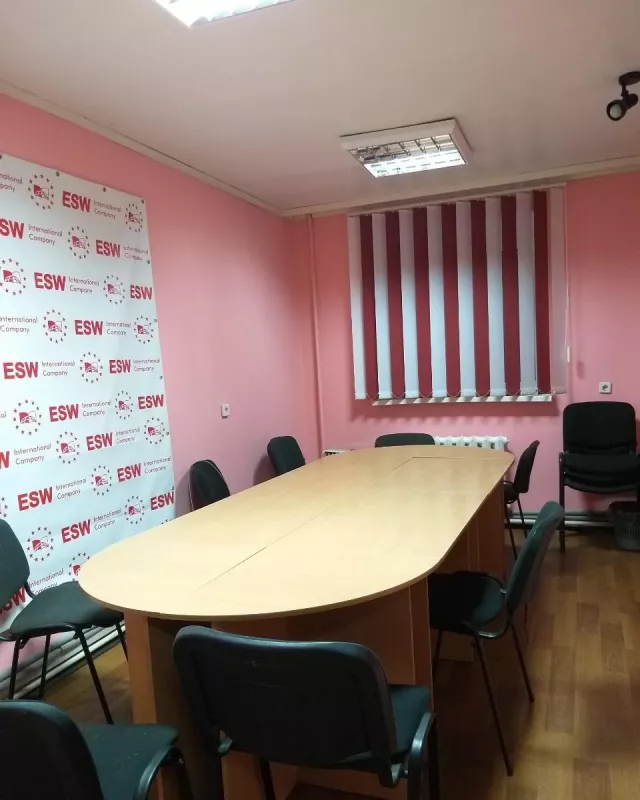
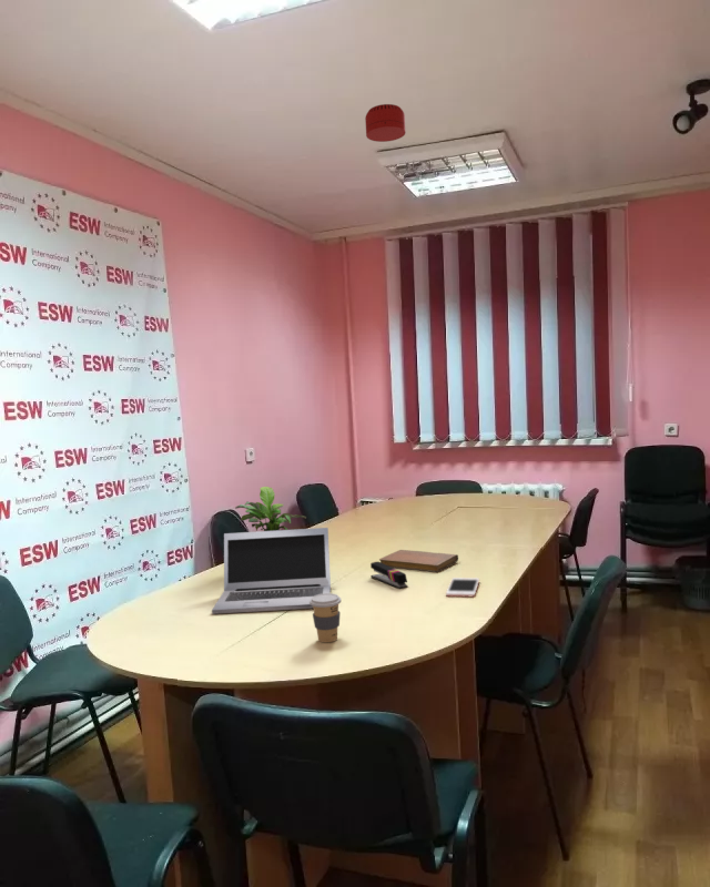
+ notebook (418, 560)
+ potted plant (272, 529)
+ cell phone (463, 587)
+ coffee cup (326, 618)
+ laptop (273, 569)
+ stapler (388, 574)
+ smoke detector (385, 122)
